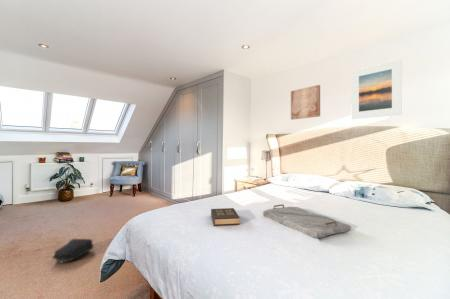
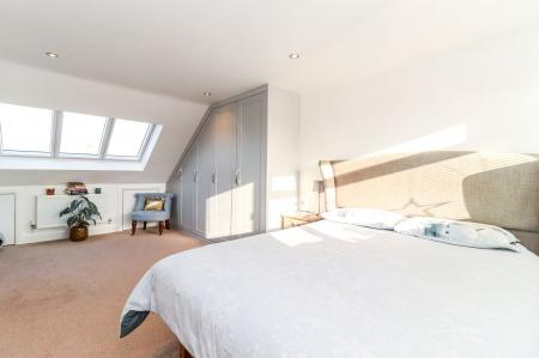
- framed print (374, 91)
- hardback book (224, 216)
- backpack (71, 250)
- wall art (304, 103)
- serving tray (305, 217)
